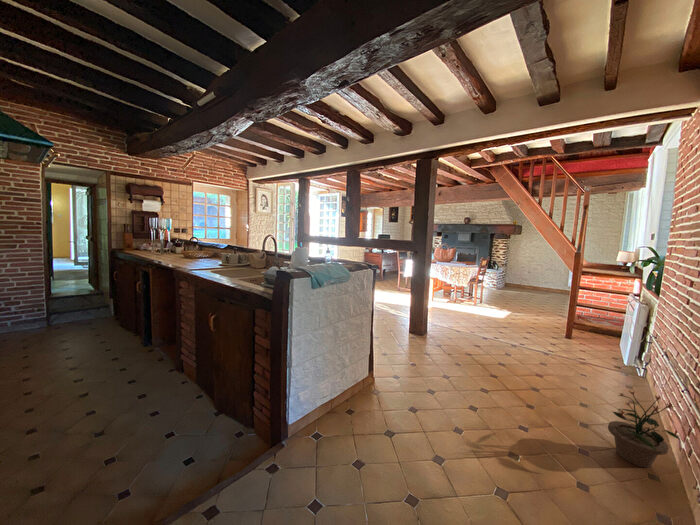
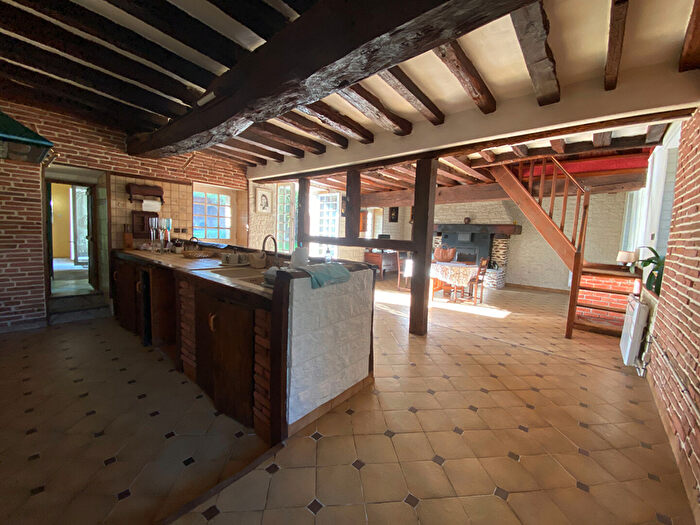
- potted plant (642, 427)
